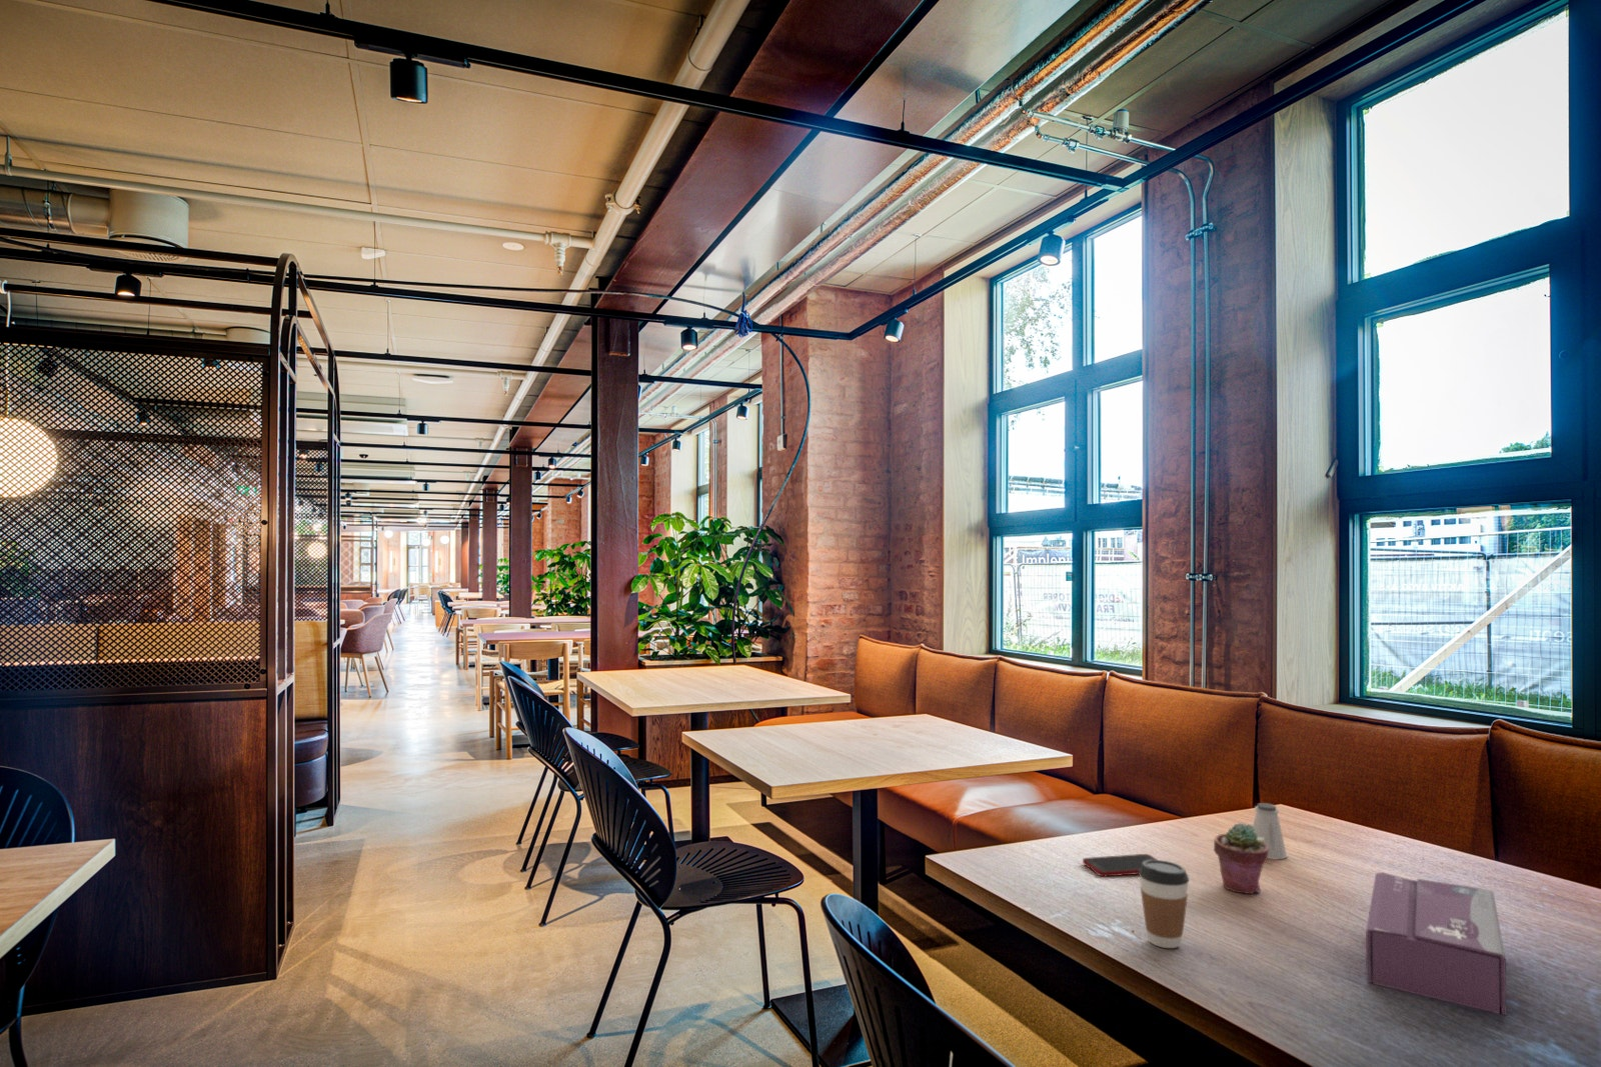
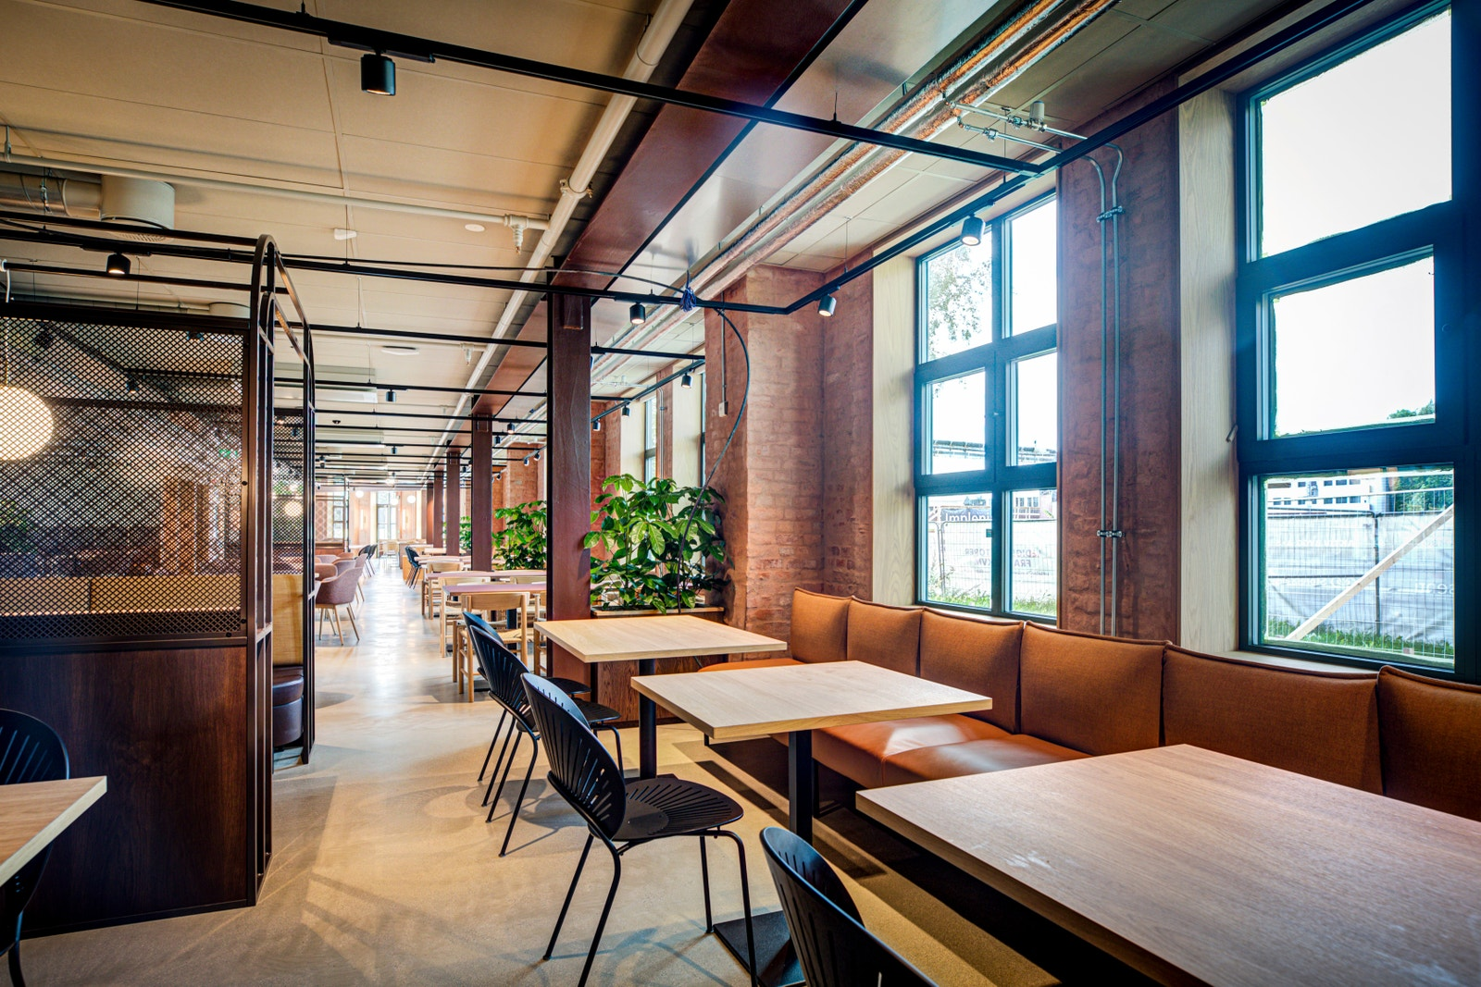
- potted succulent (1241, 855)
- coffee cup (1164, 903)
- tissue box (1433, 935)
- saltshaker (1266, 829)
- cell phone (1125, 865)
